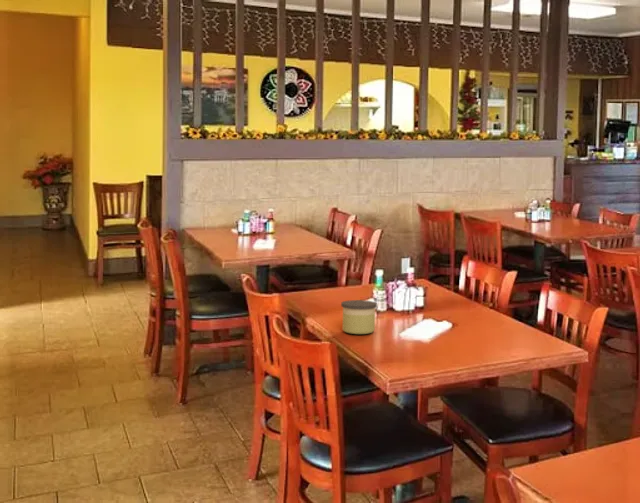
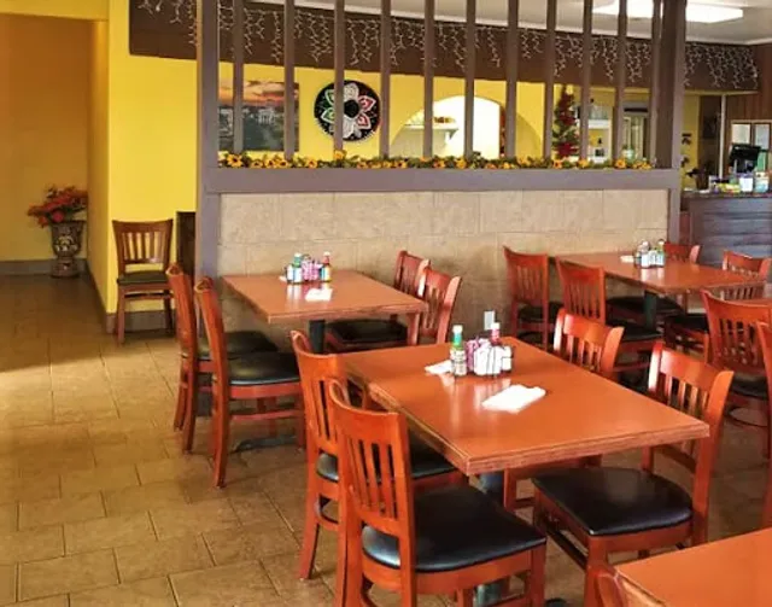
- candle (358, 317)
